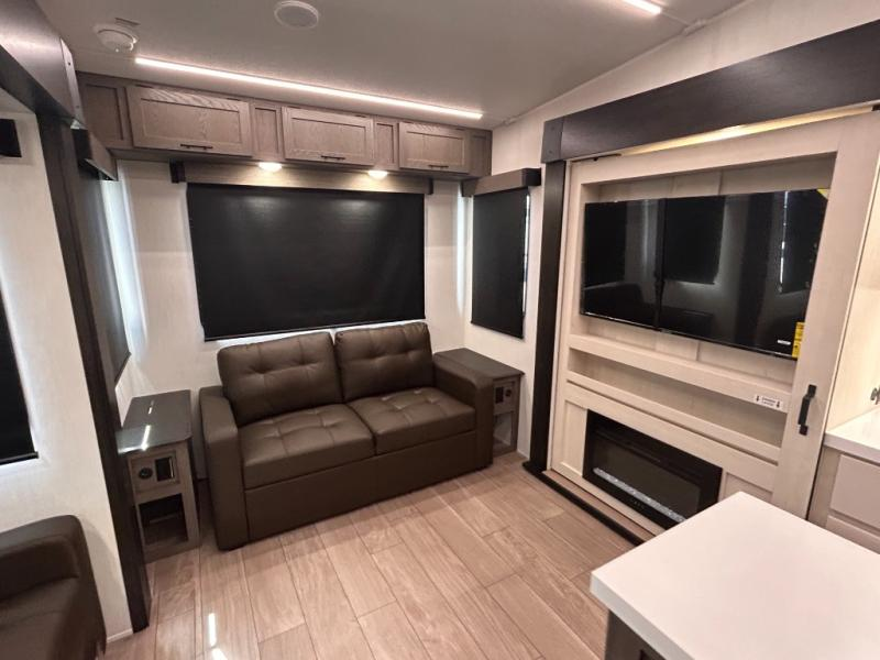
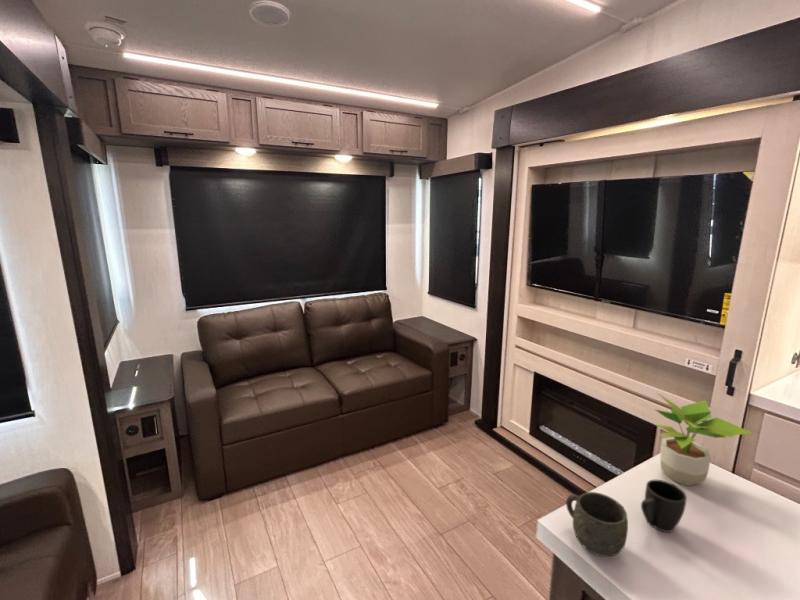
+ mug (592, 521)
+ mug (658, 509)
+ potted plant (696, 443)
